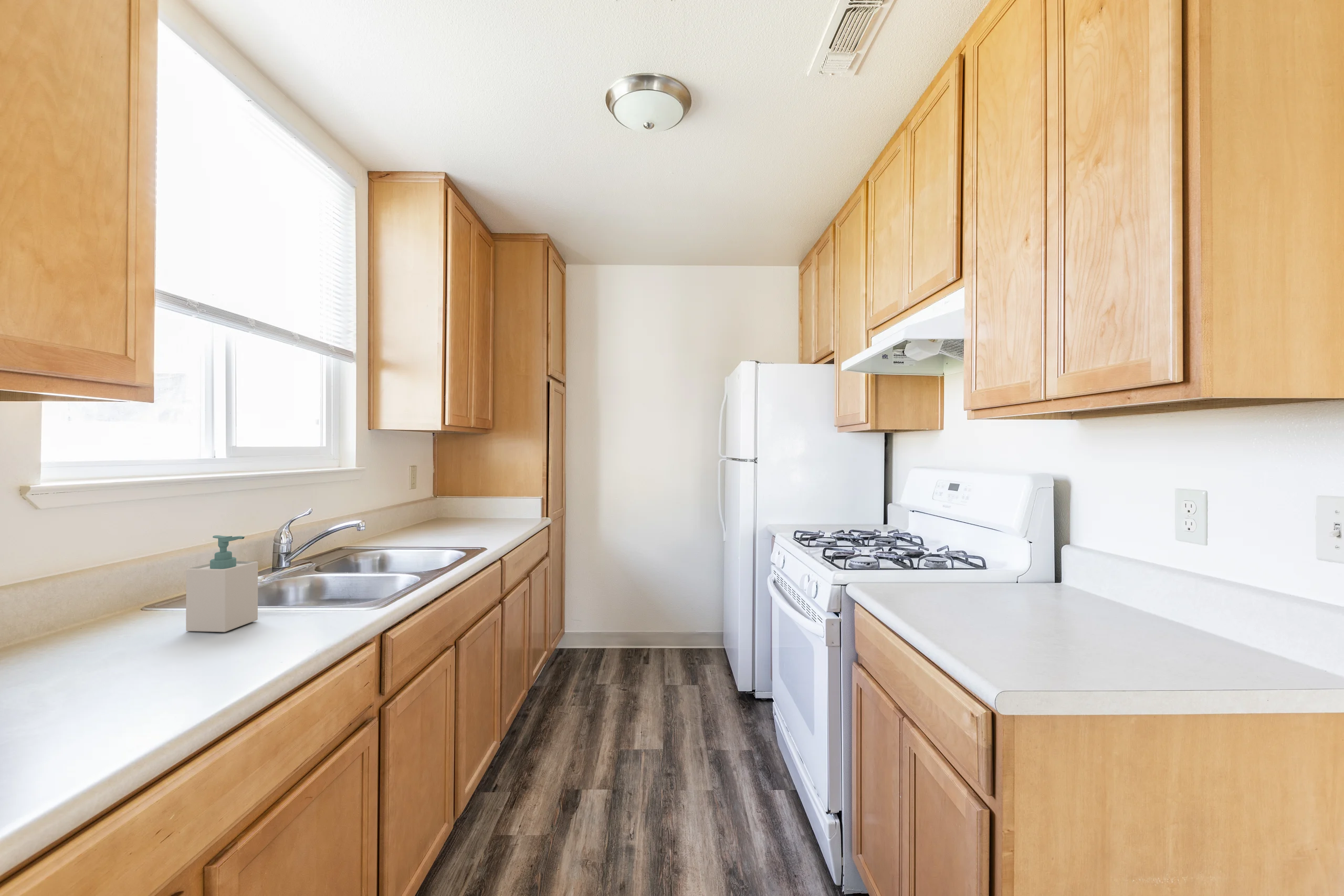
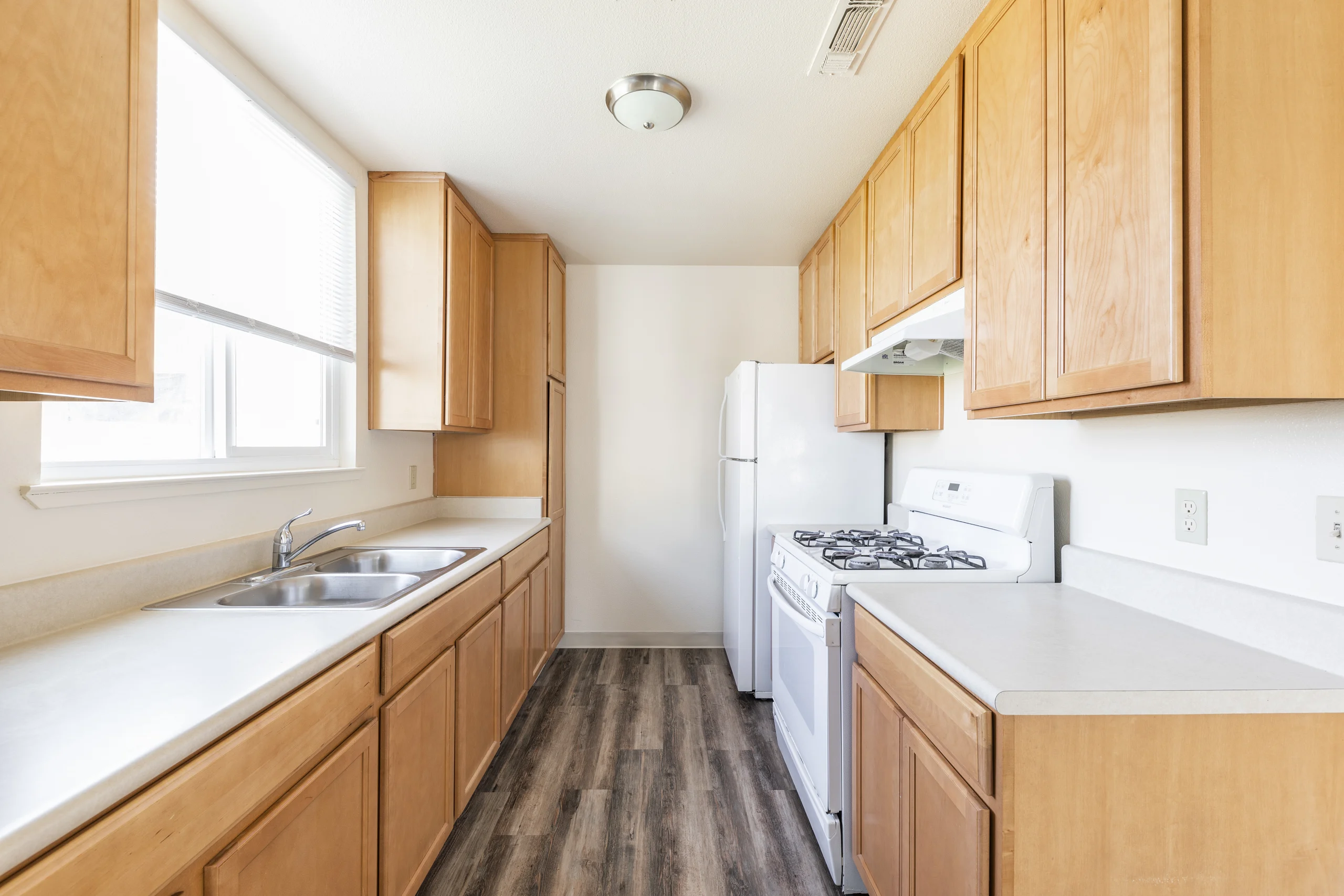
- soap bottle (223, 581)
